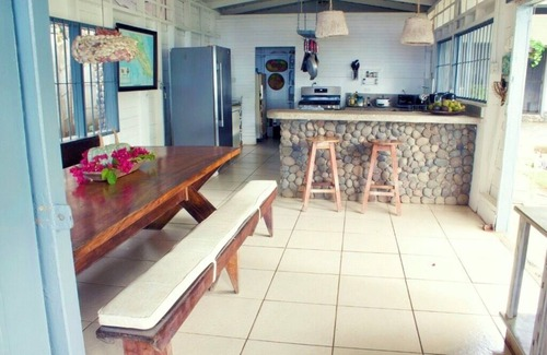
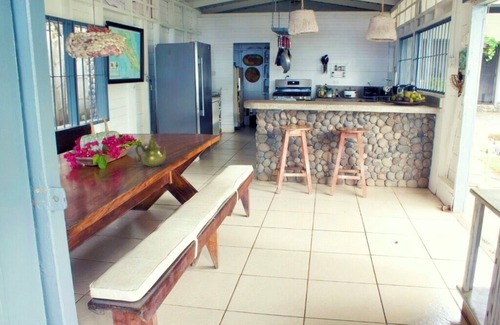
+ teapot (151, 148)
